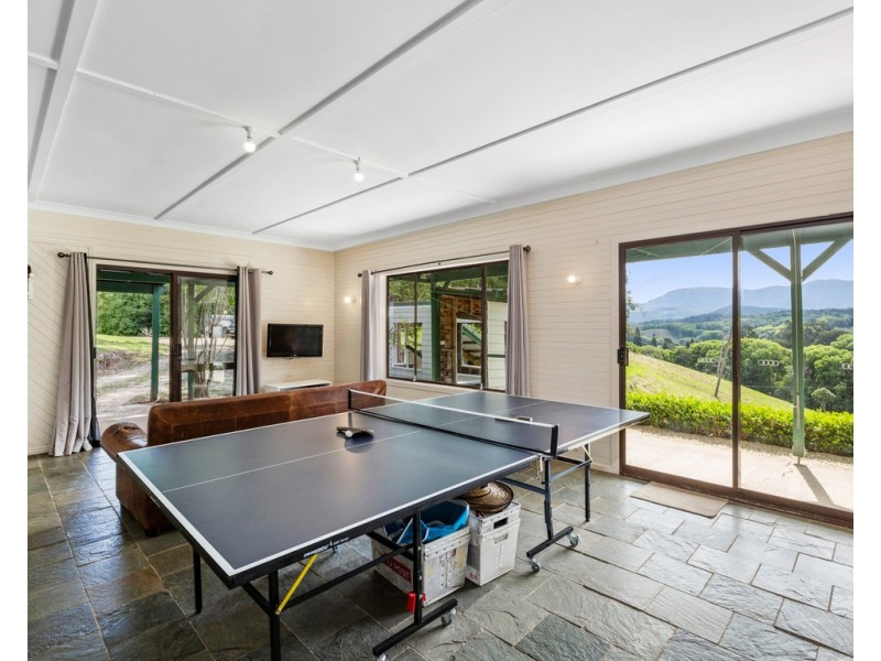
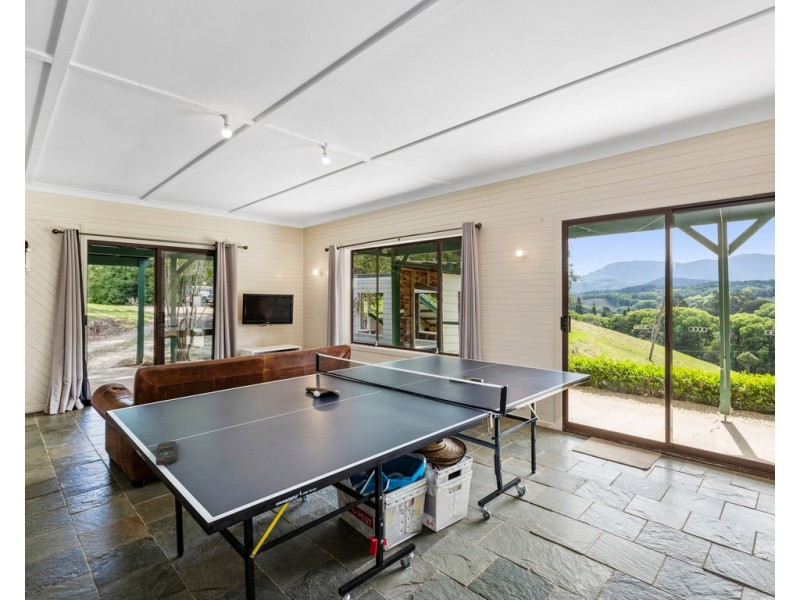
+ remote control (166, 452)
